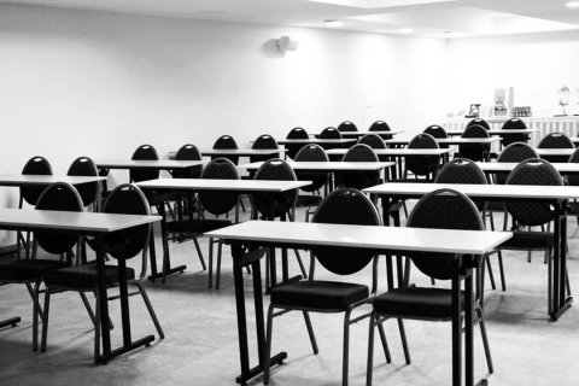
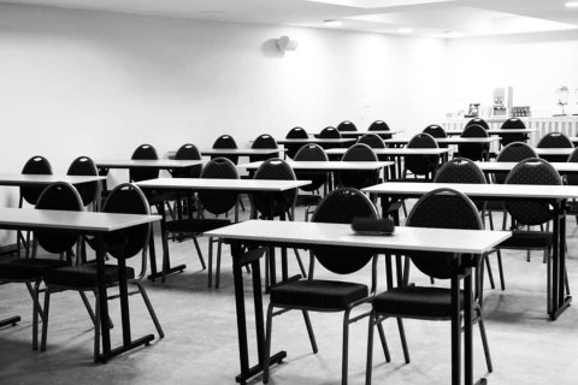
+ pencil case (373, 225)
